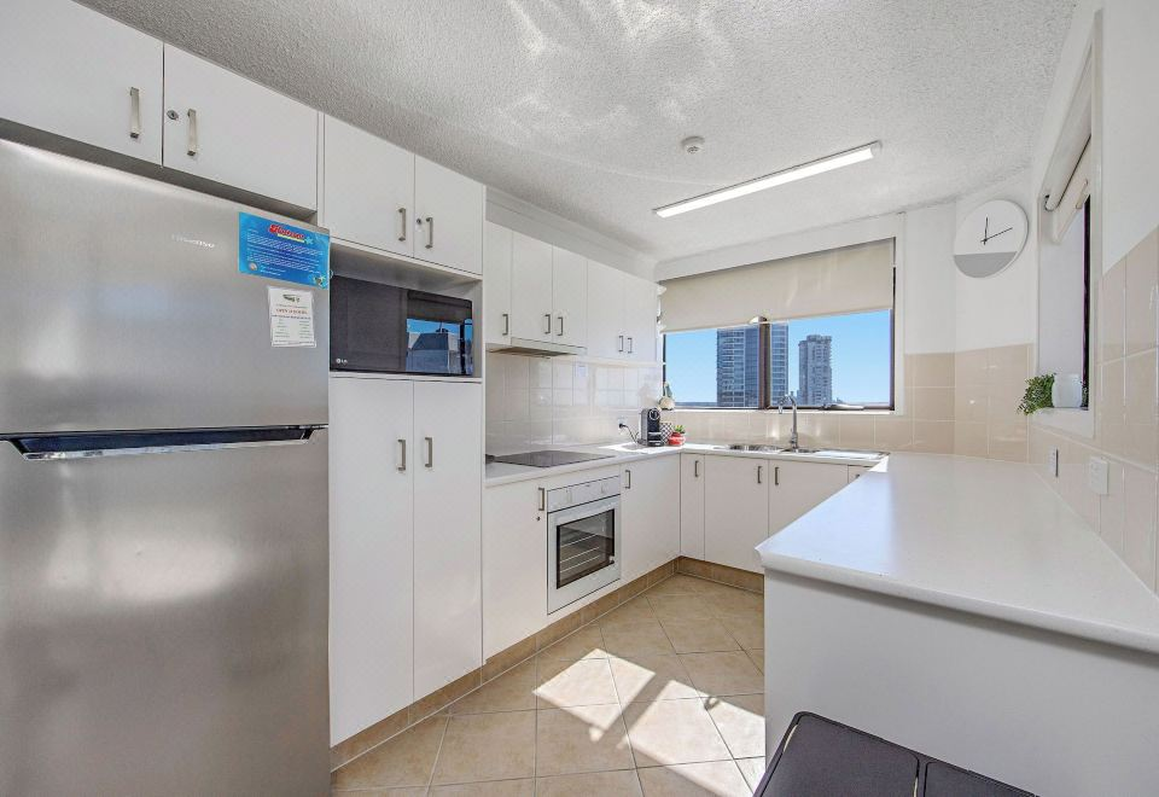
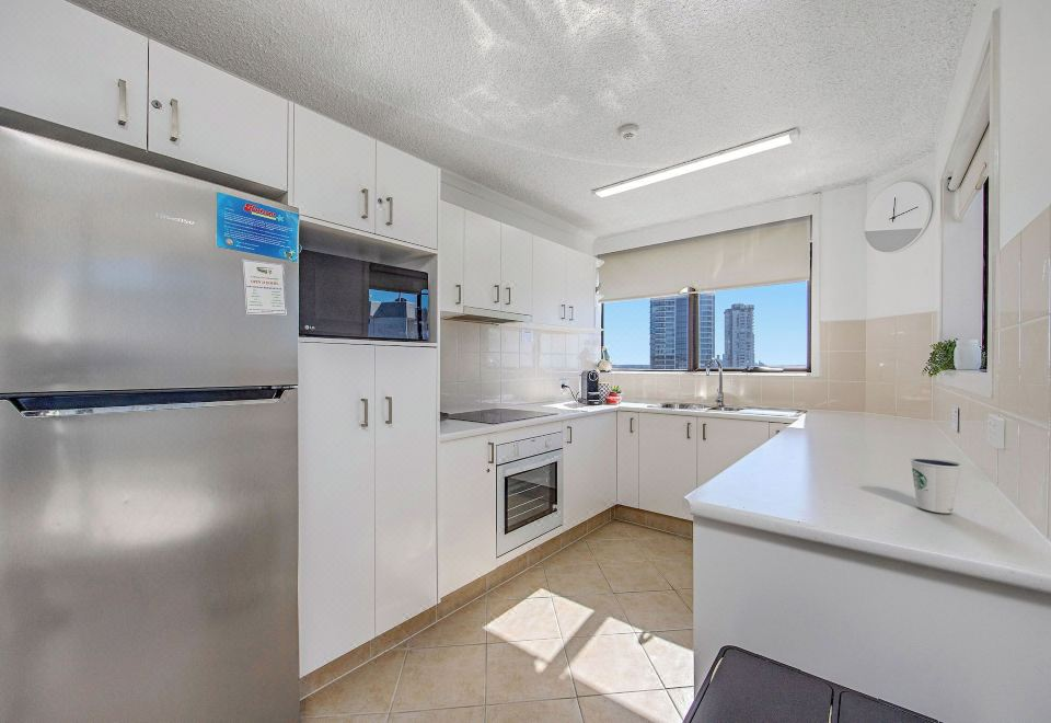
+ dixie cup (934, 485)
